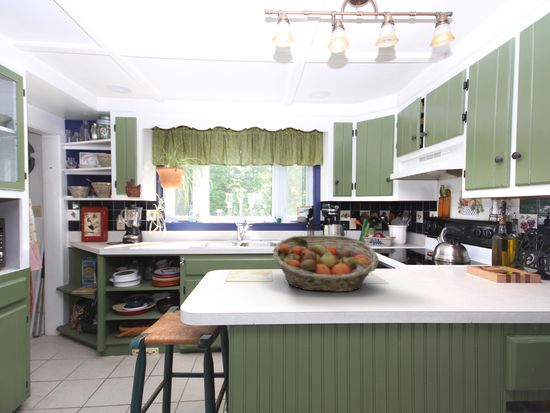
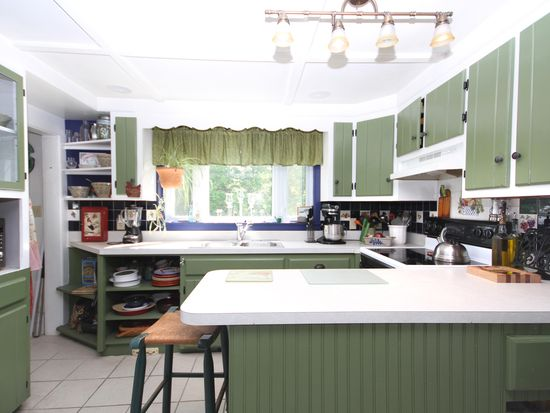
- fruit basket (323, 260)
